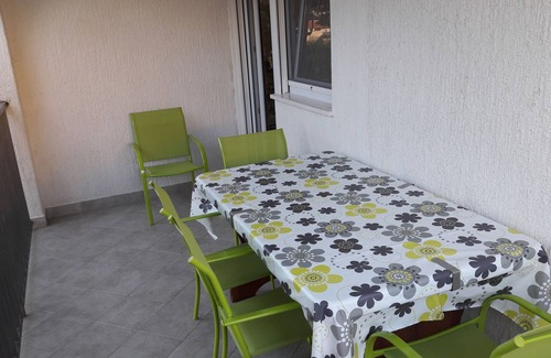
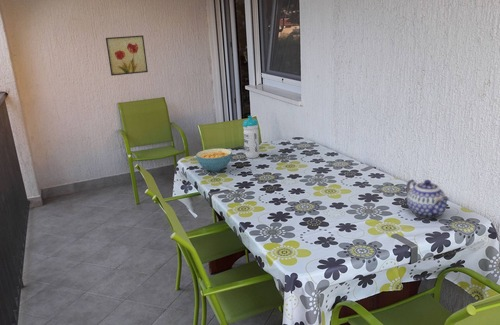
+ cereal bowl (214, 161)
+ wall art (127, 55)
+ teapot (426, 196)
+ water bottle (251, 136)
